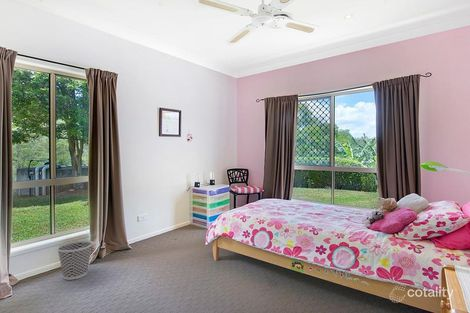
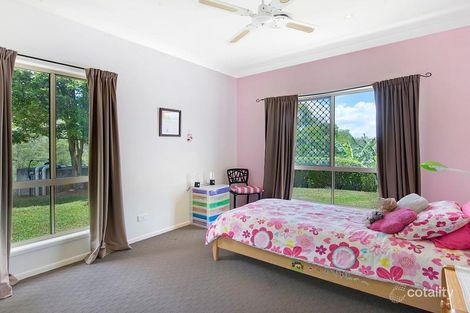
- wastebasket (75, 260)
